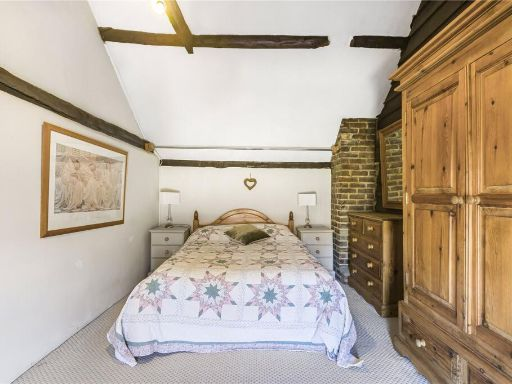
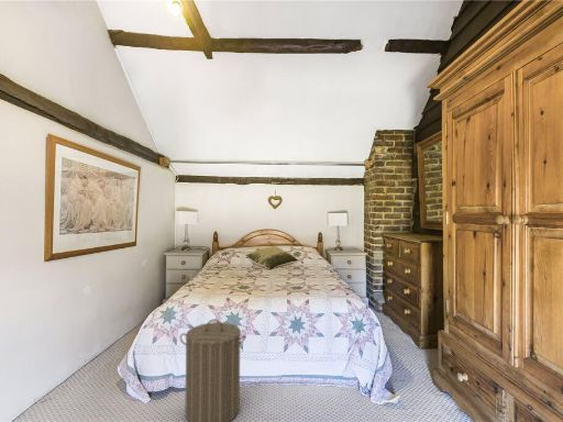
+ laundry hamper (212, 364)
